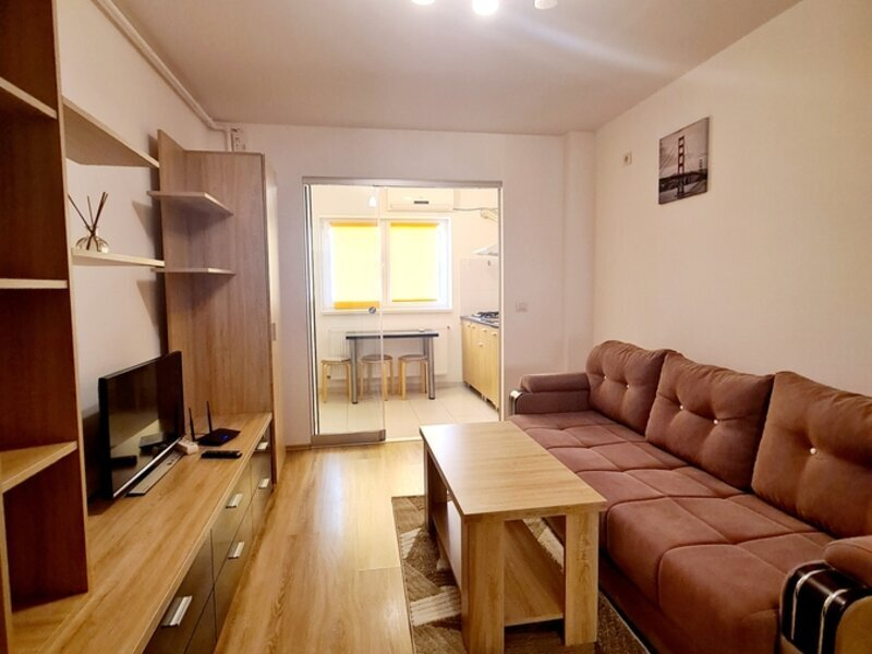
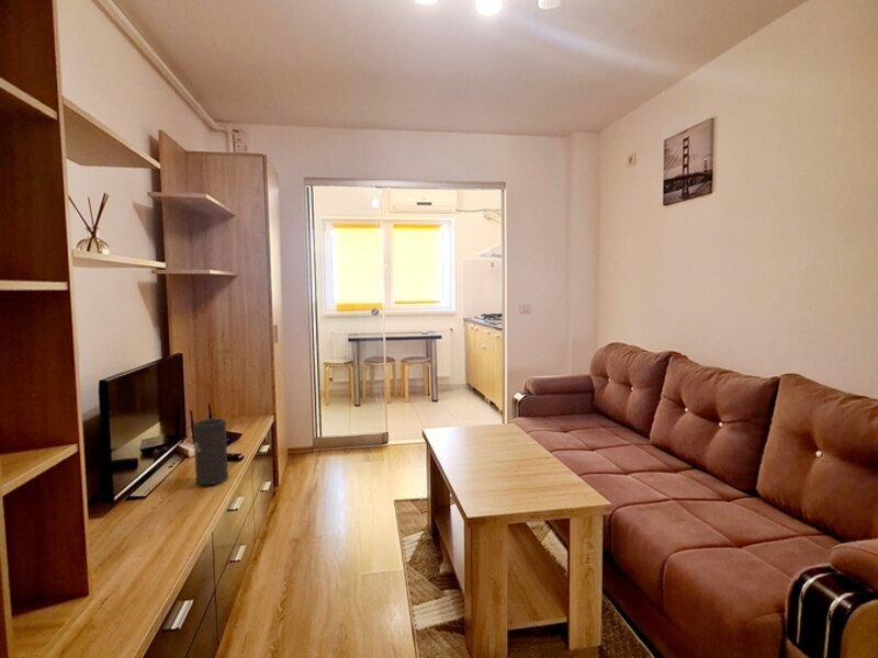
+ speaker (211, 451)
